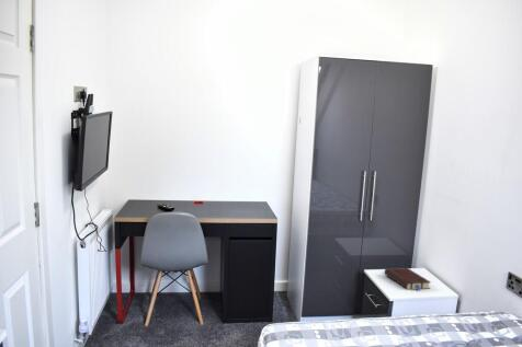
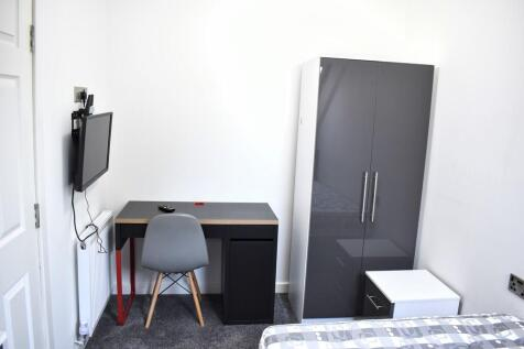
- book (408, 279)
